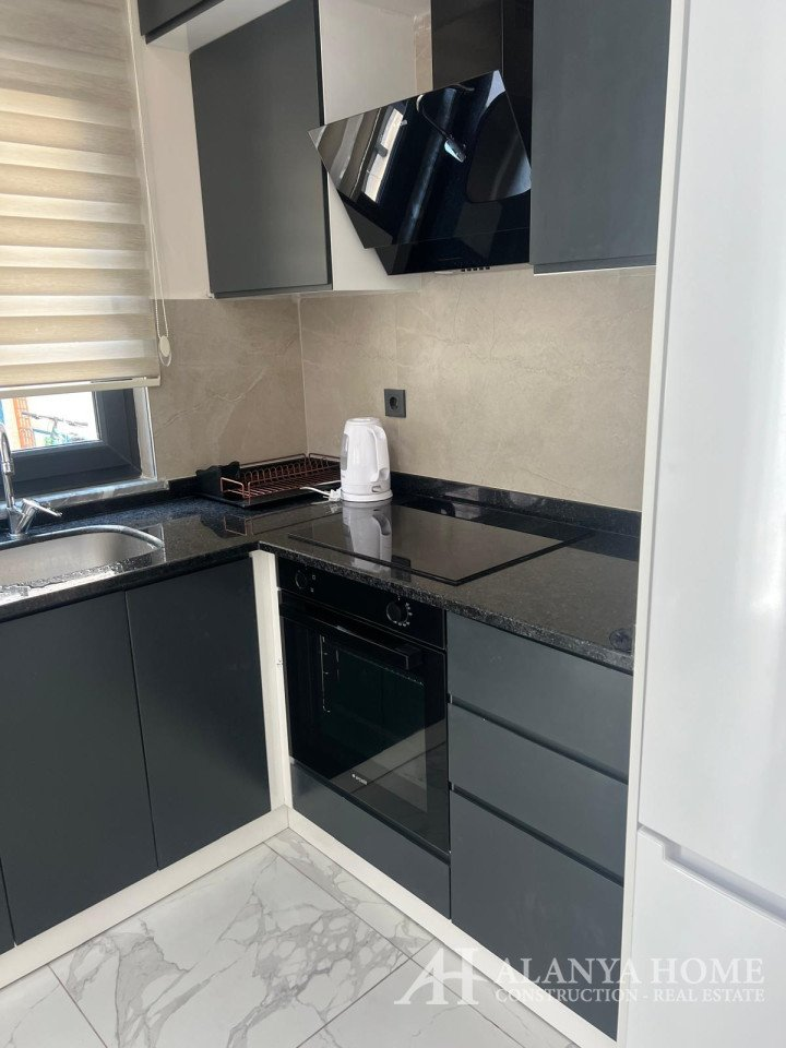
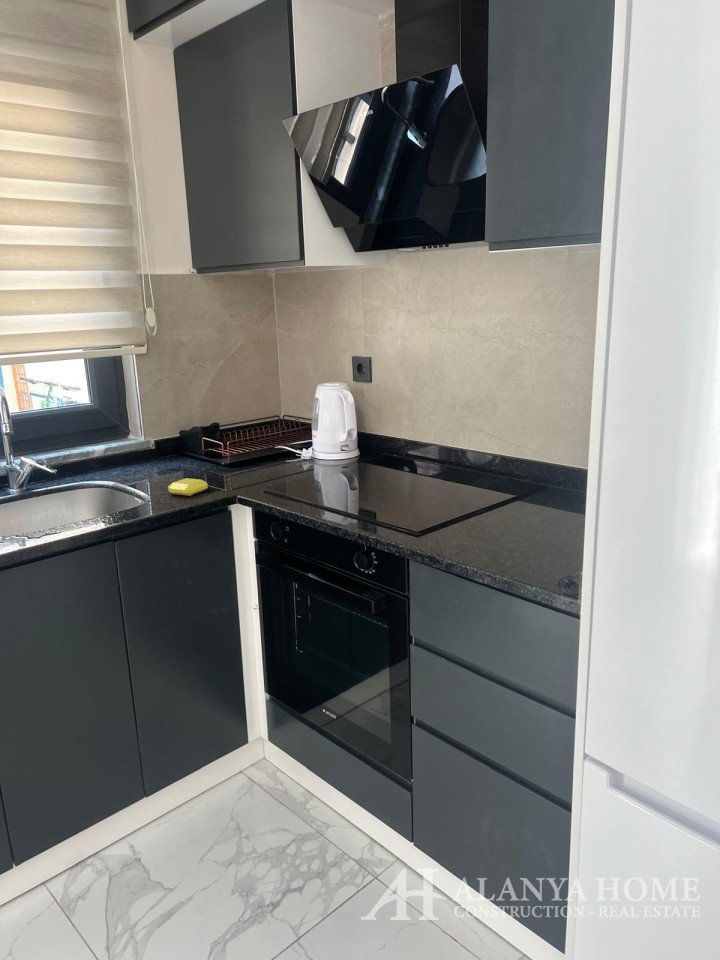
+ soap bar (188, 486)
